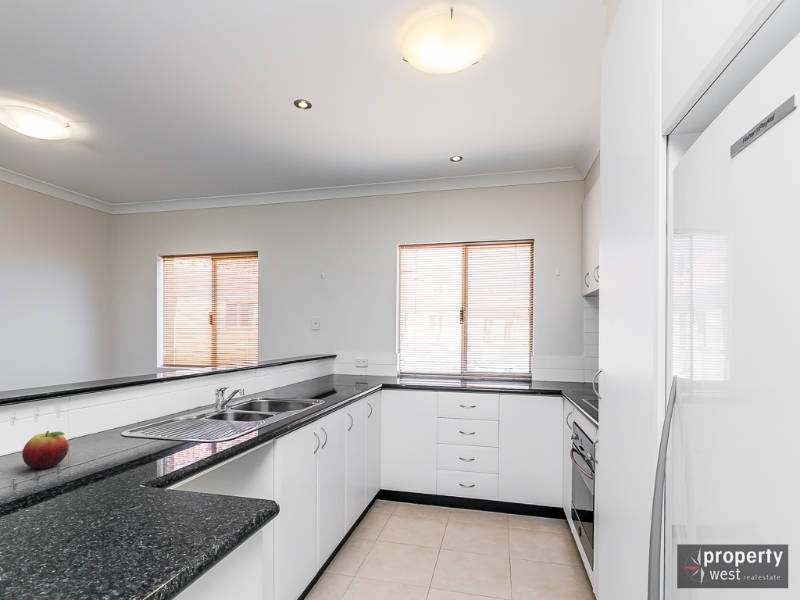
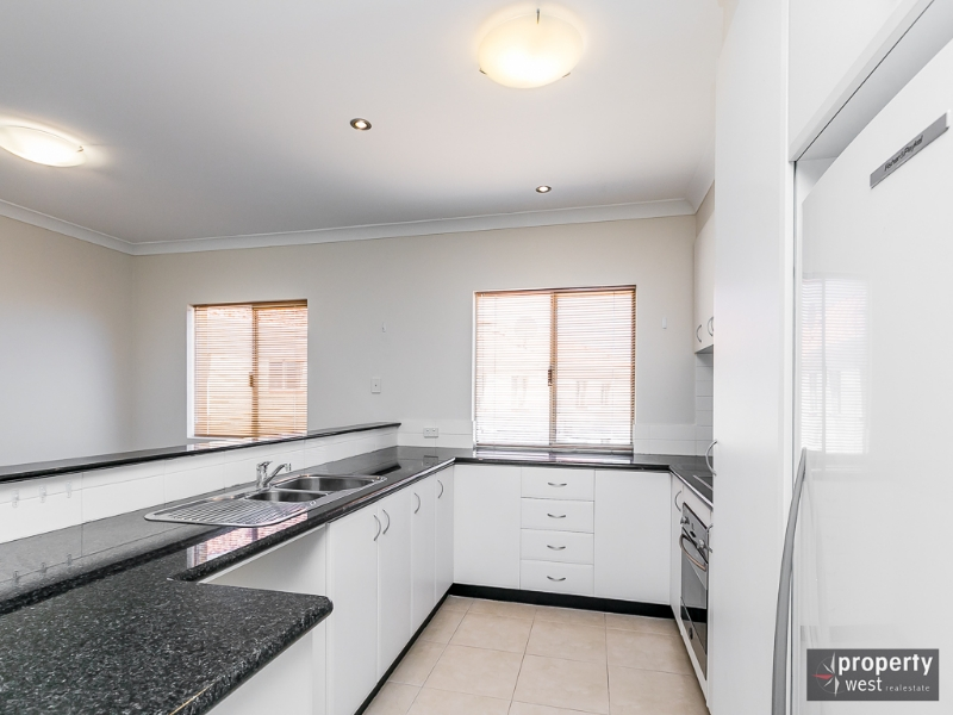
- fruit (46, 448)
